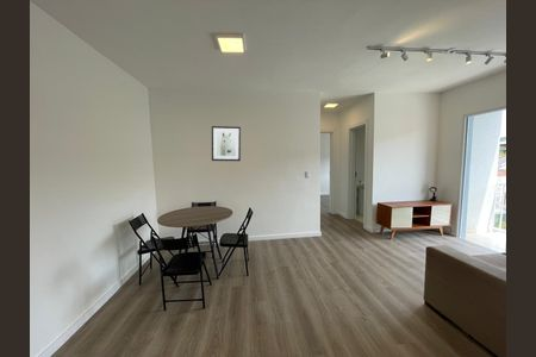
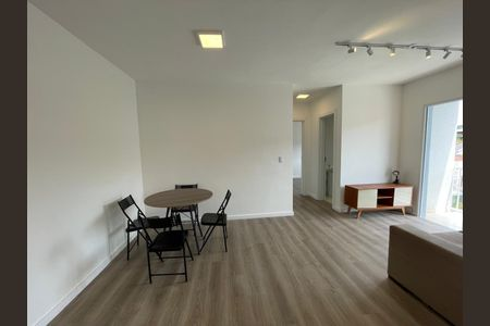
- wall art (225, 143)
